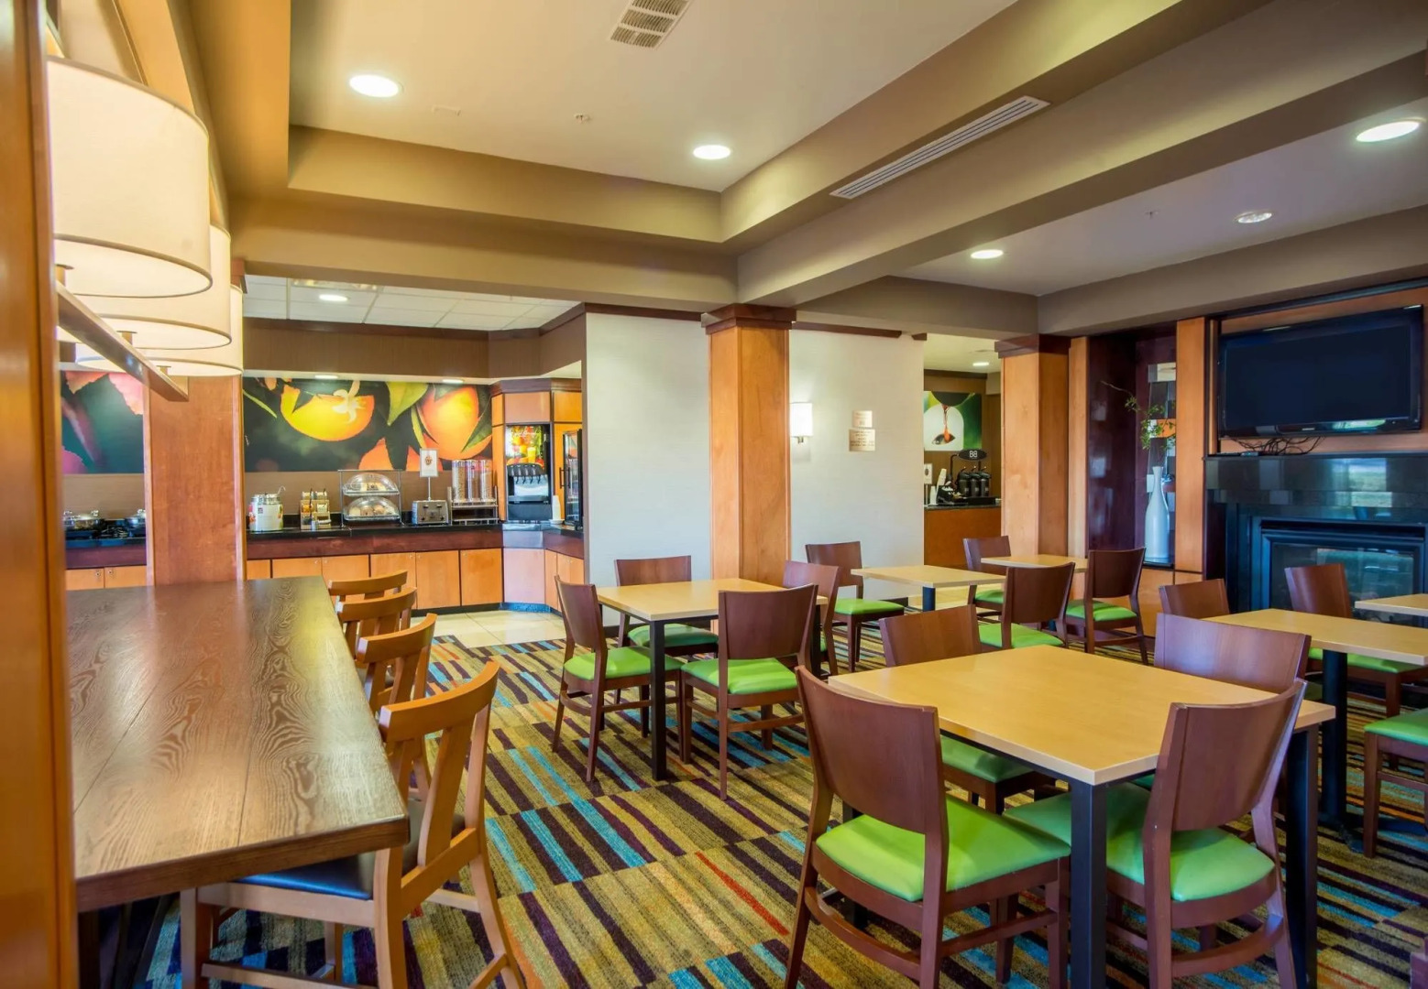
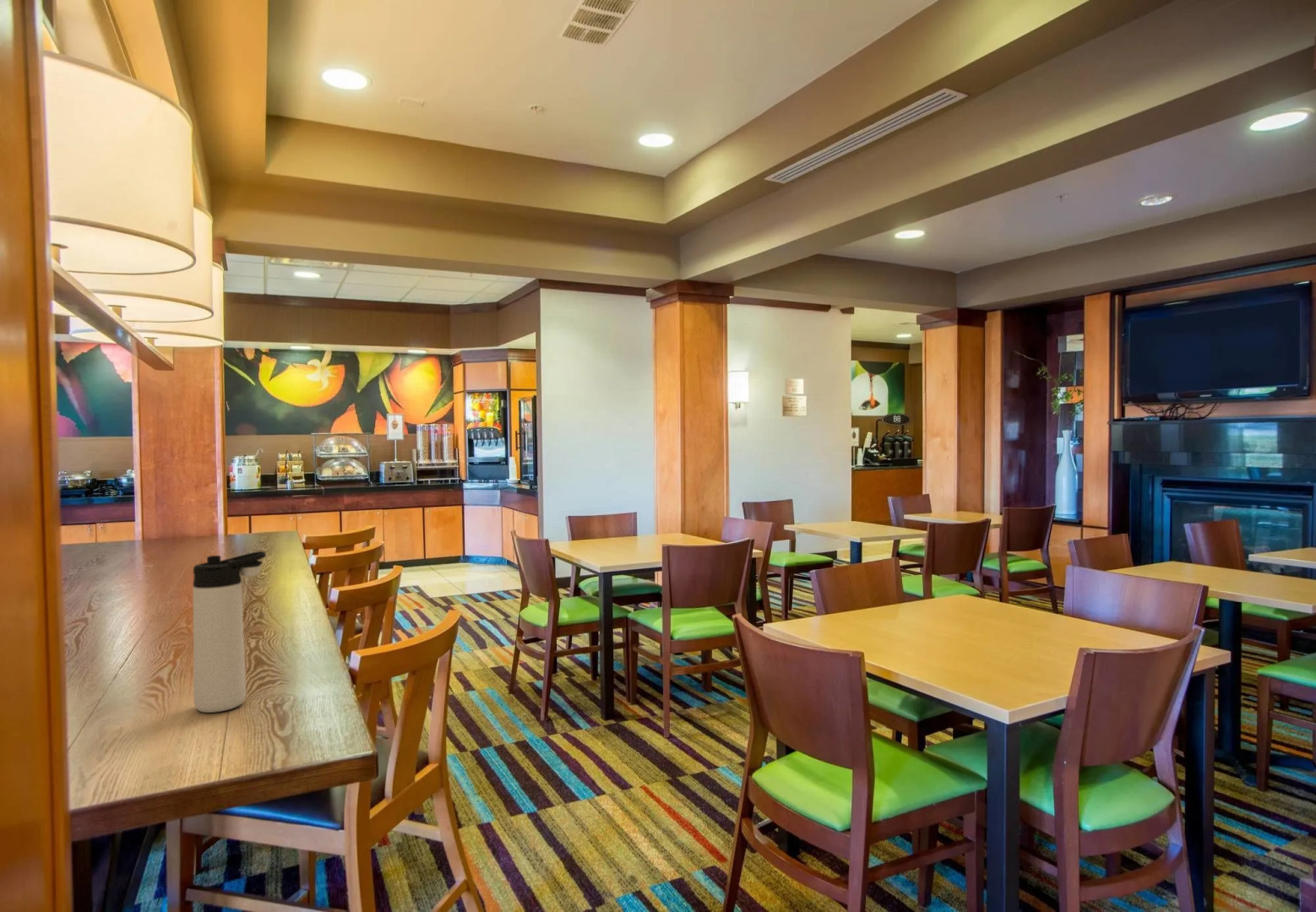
+ thermos bottle (231, 629)
